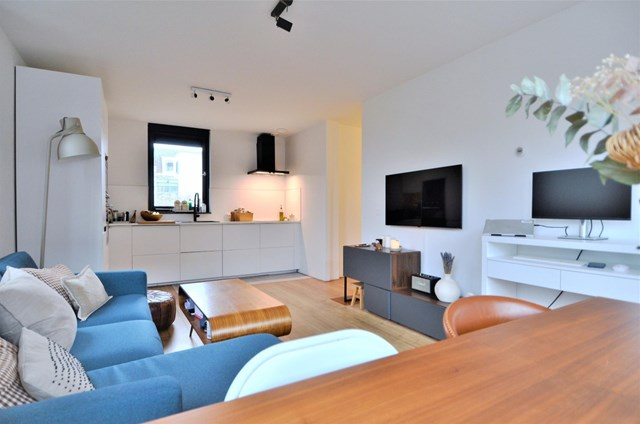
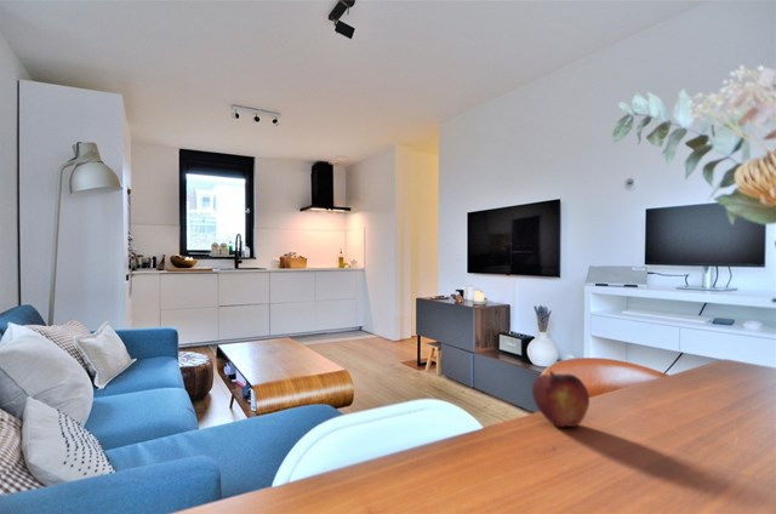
+ fruit (560, 396)
